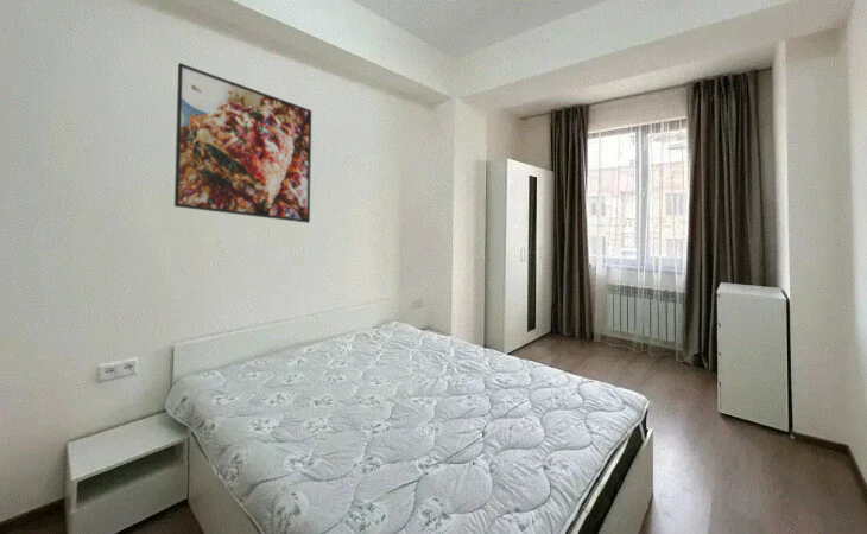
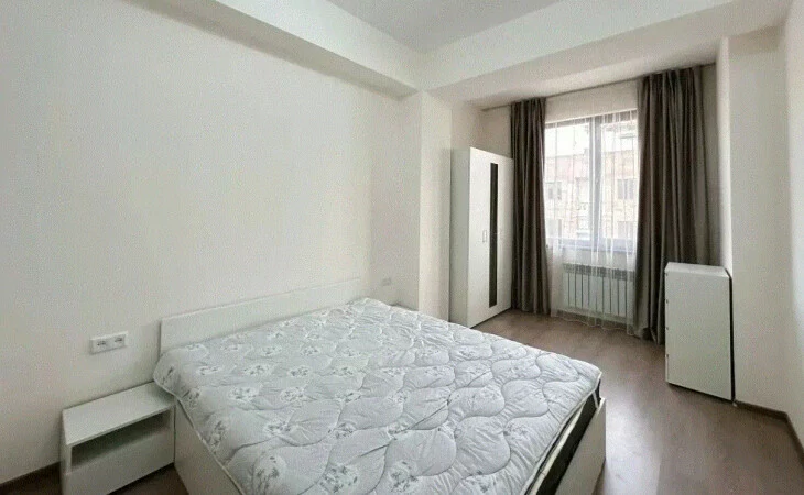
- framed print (251, 152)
